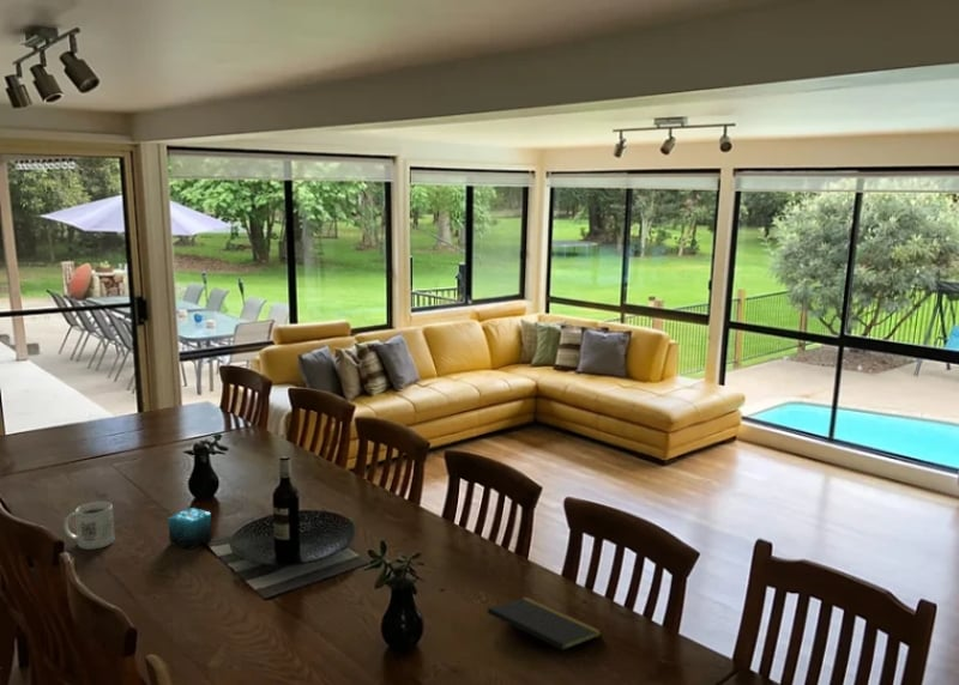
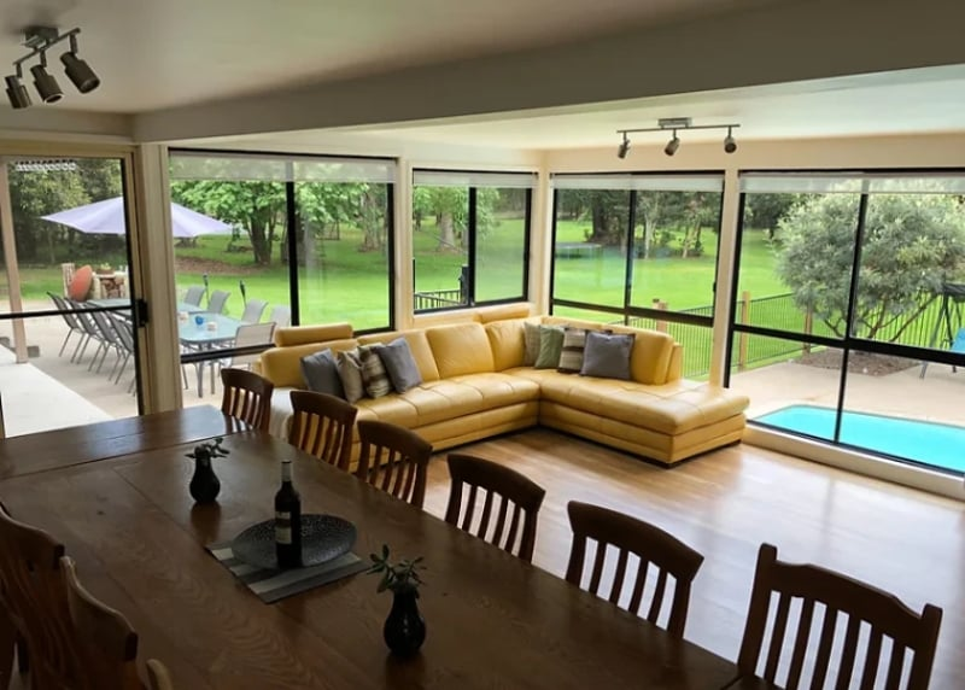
- mug (91, 525)
- candle (189, 522)
- notepad (543, 622)
